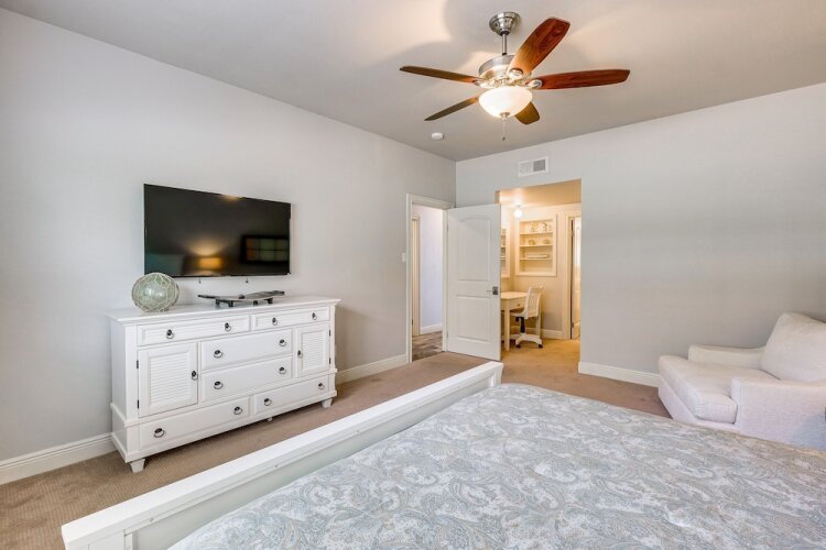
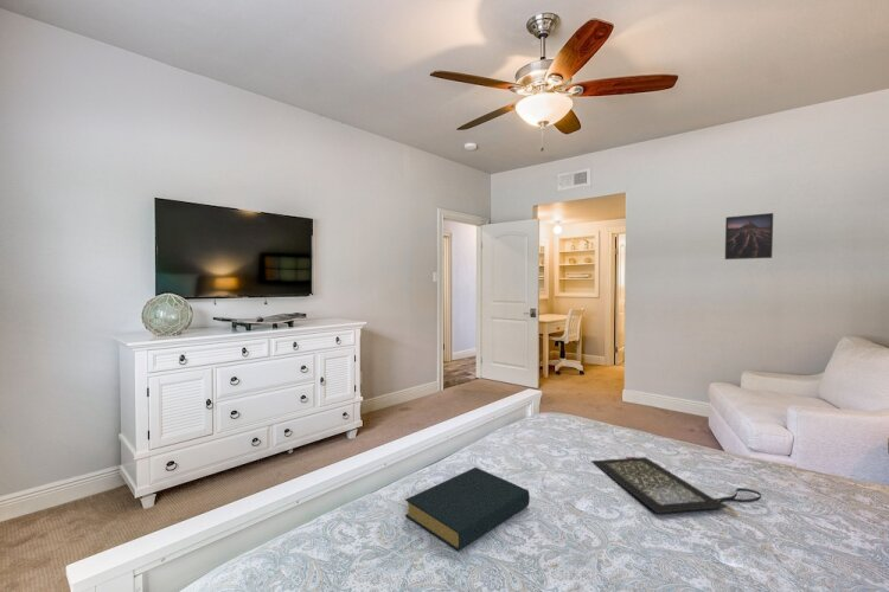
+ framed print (748, 237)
+ clutch bag (657, 483)
+ hardback book (468, 502)
